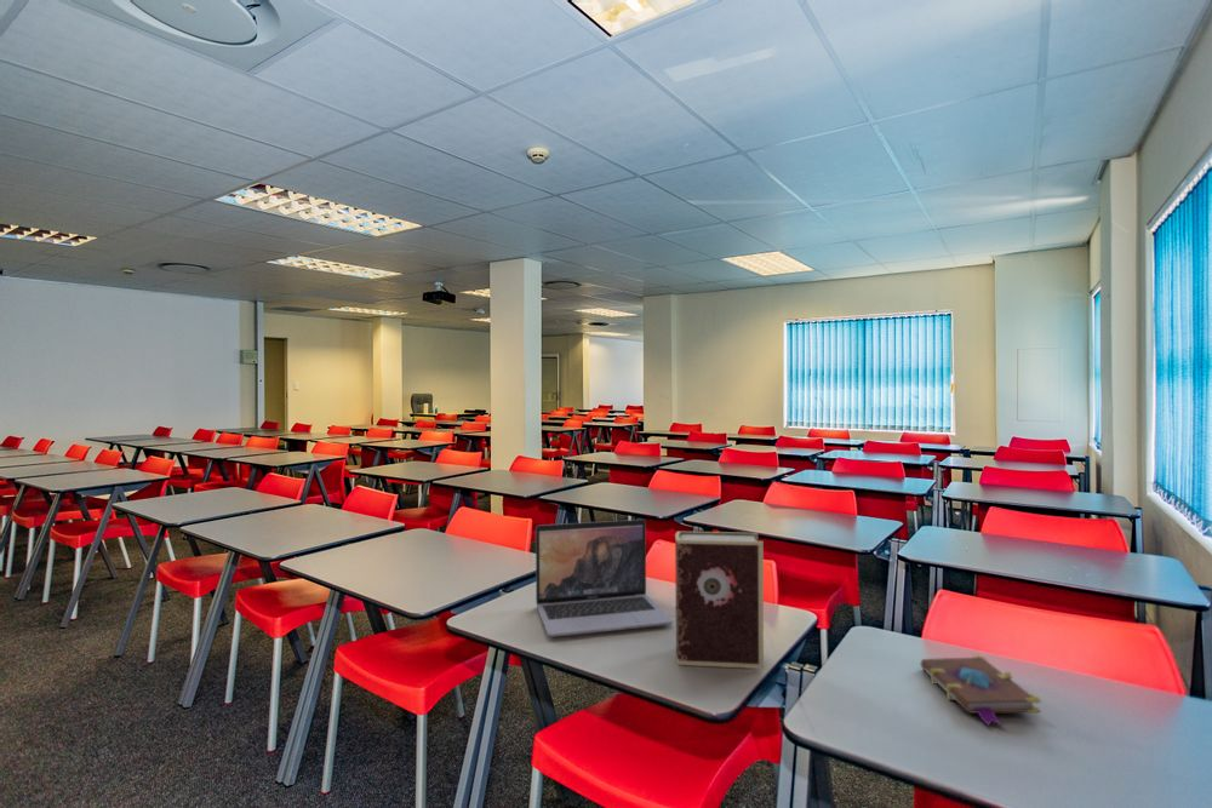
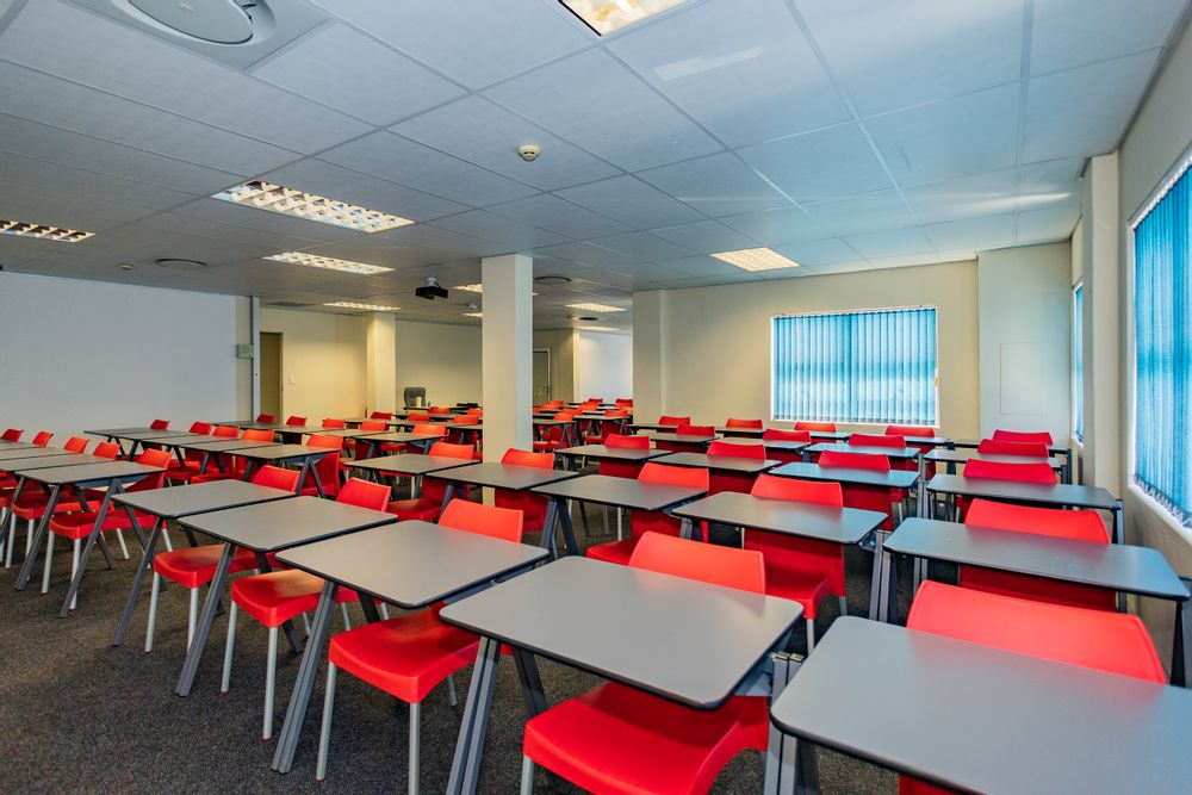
- book (718, 597)
- book (983, 686)
- laptop (601, 573)
